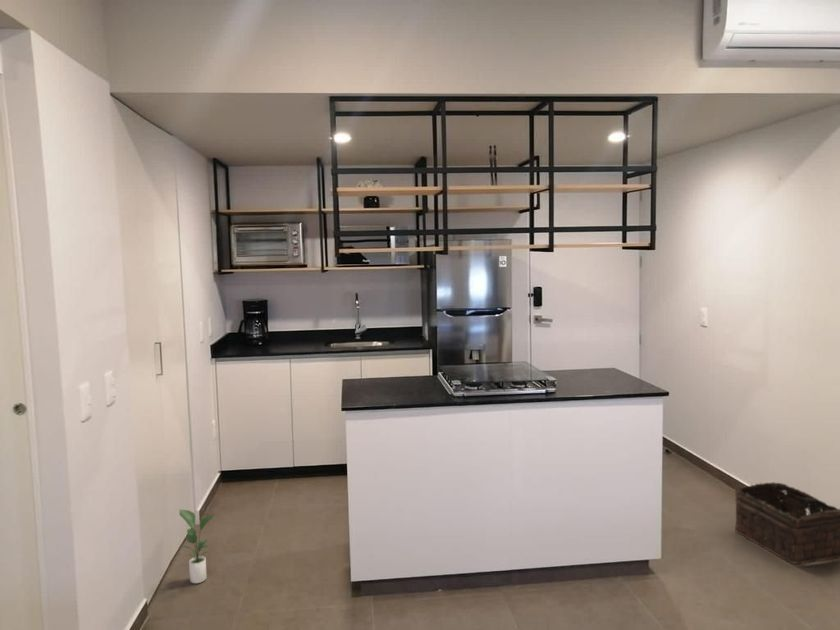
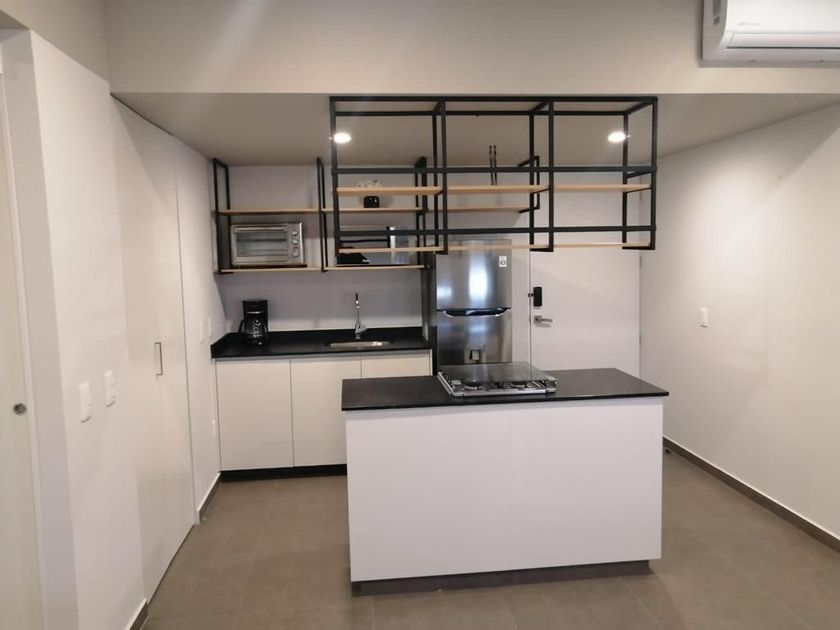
- basket (792, 516)
- potted plant (196, 546)
